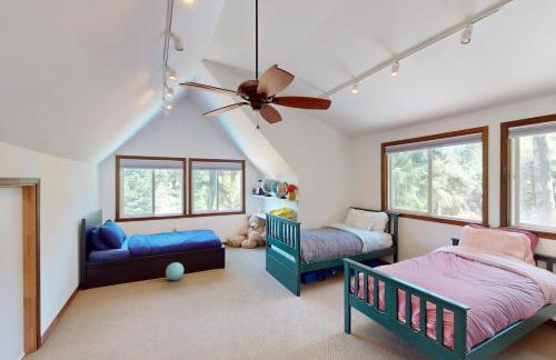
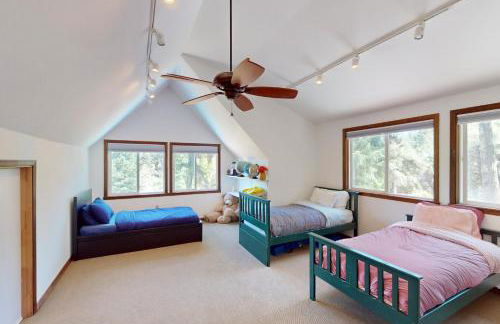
- ball (175, 271)
